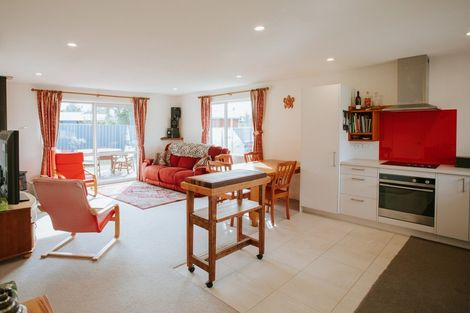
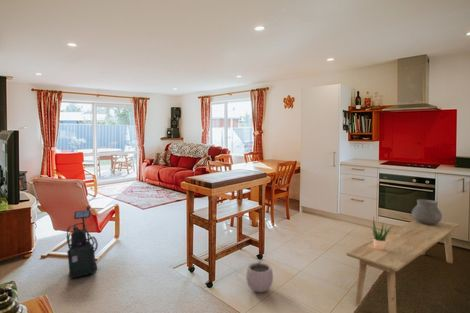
+ bench (411, 258)
+ vacuum cleaner (82, 240)
+ plant pot (259, 273)
+ ceramic pot (426, 211)
+ potted plant (380, 233)
